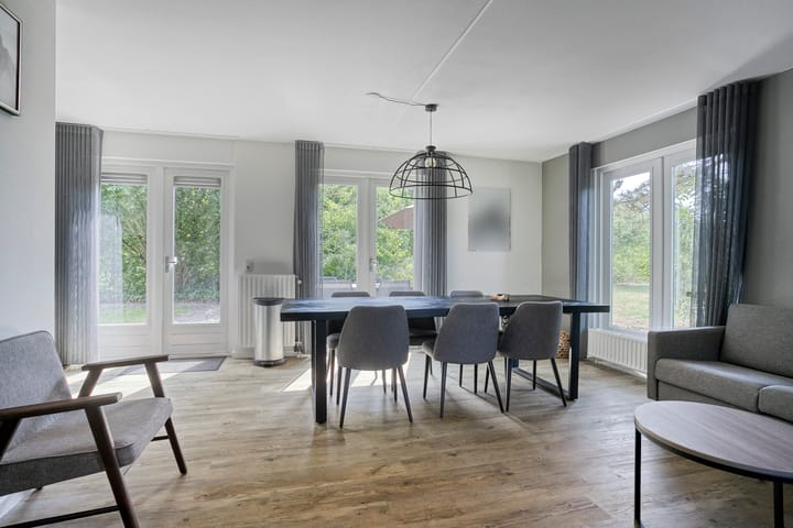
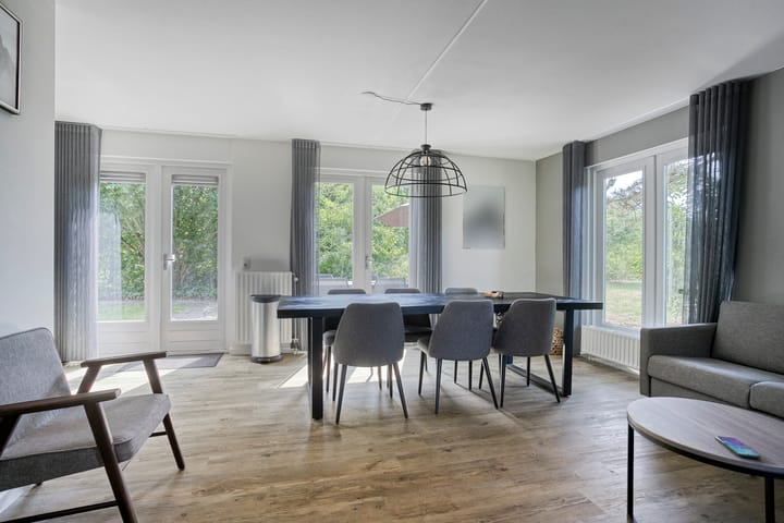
+ smartphone (736, 447)
